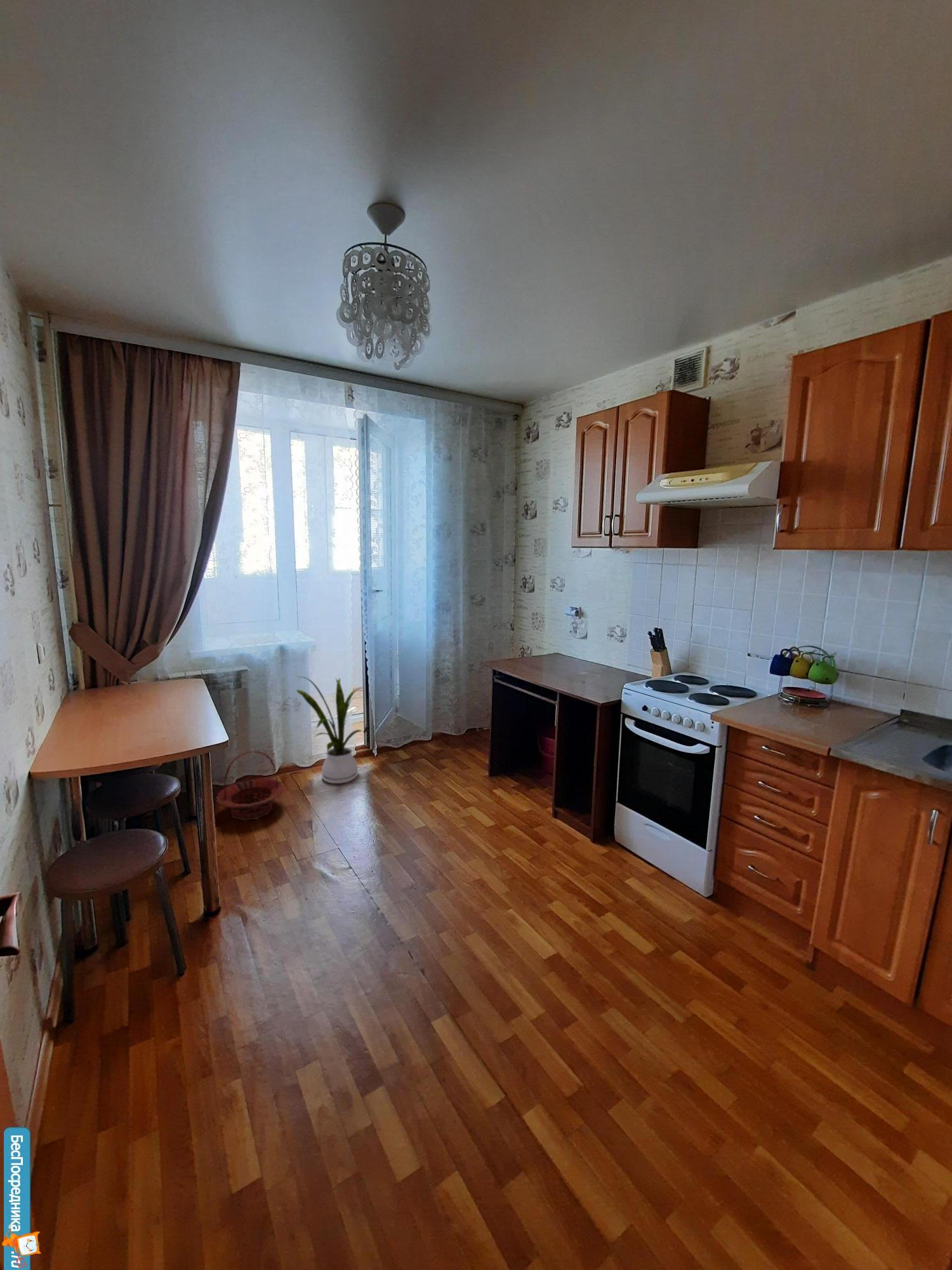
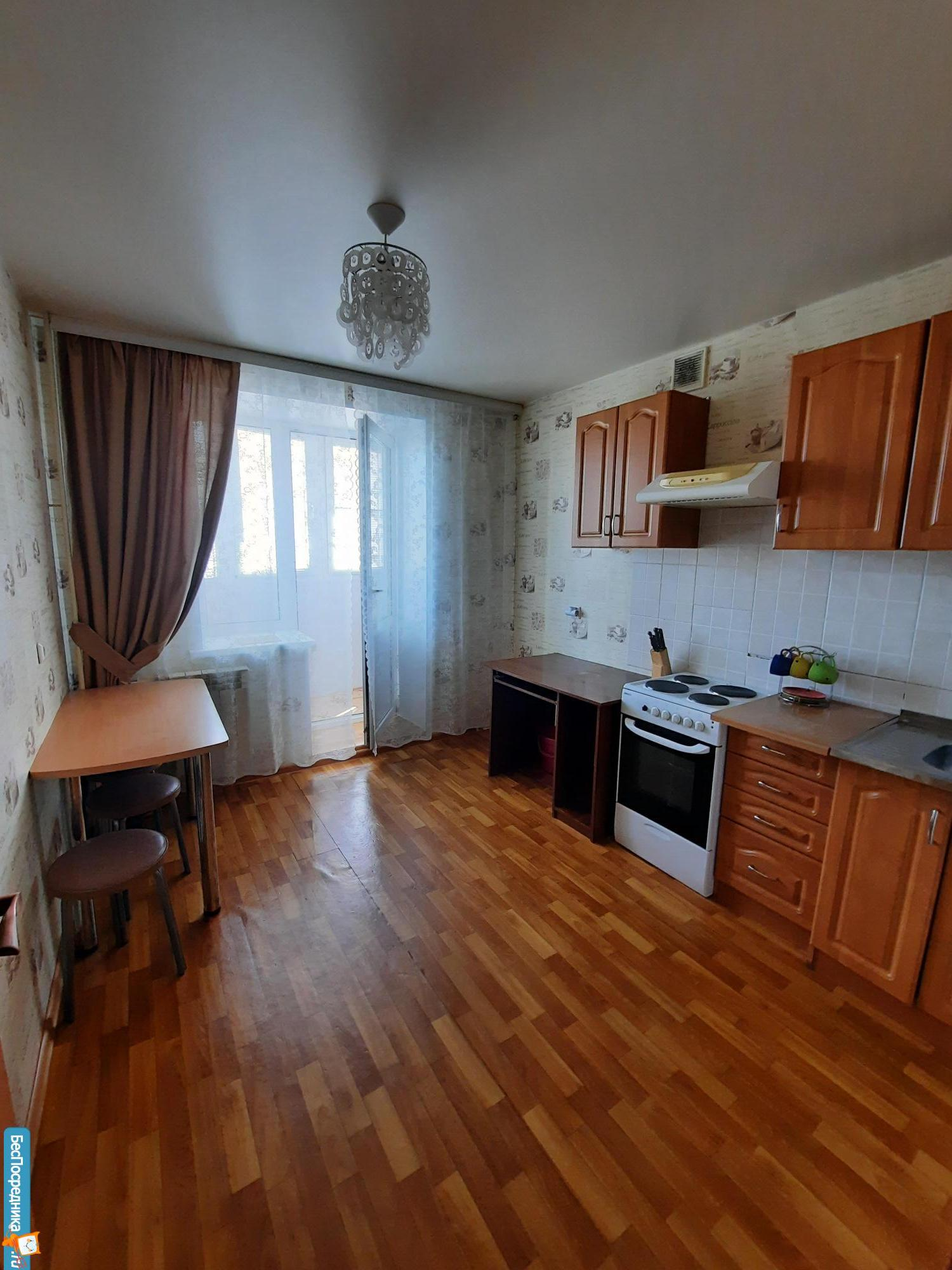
- basket (251, 782)
- house plant (334, 725)
